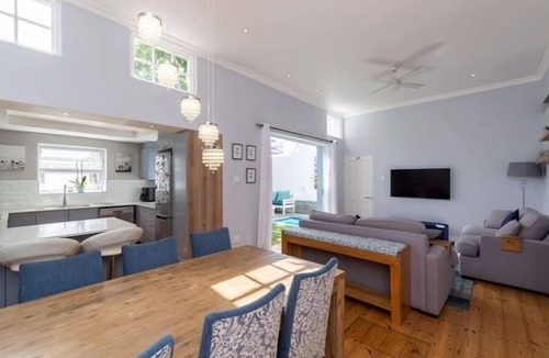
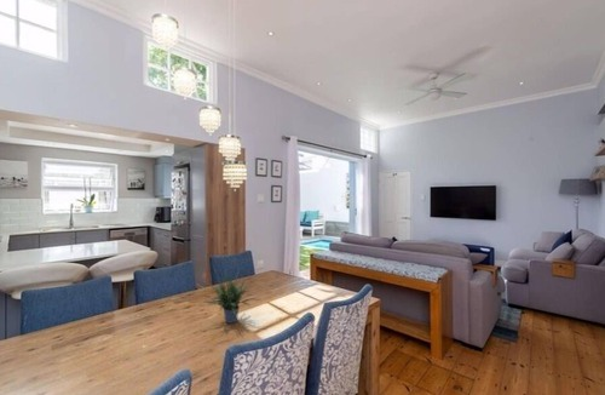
+ potted plant (231, 291)
